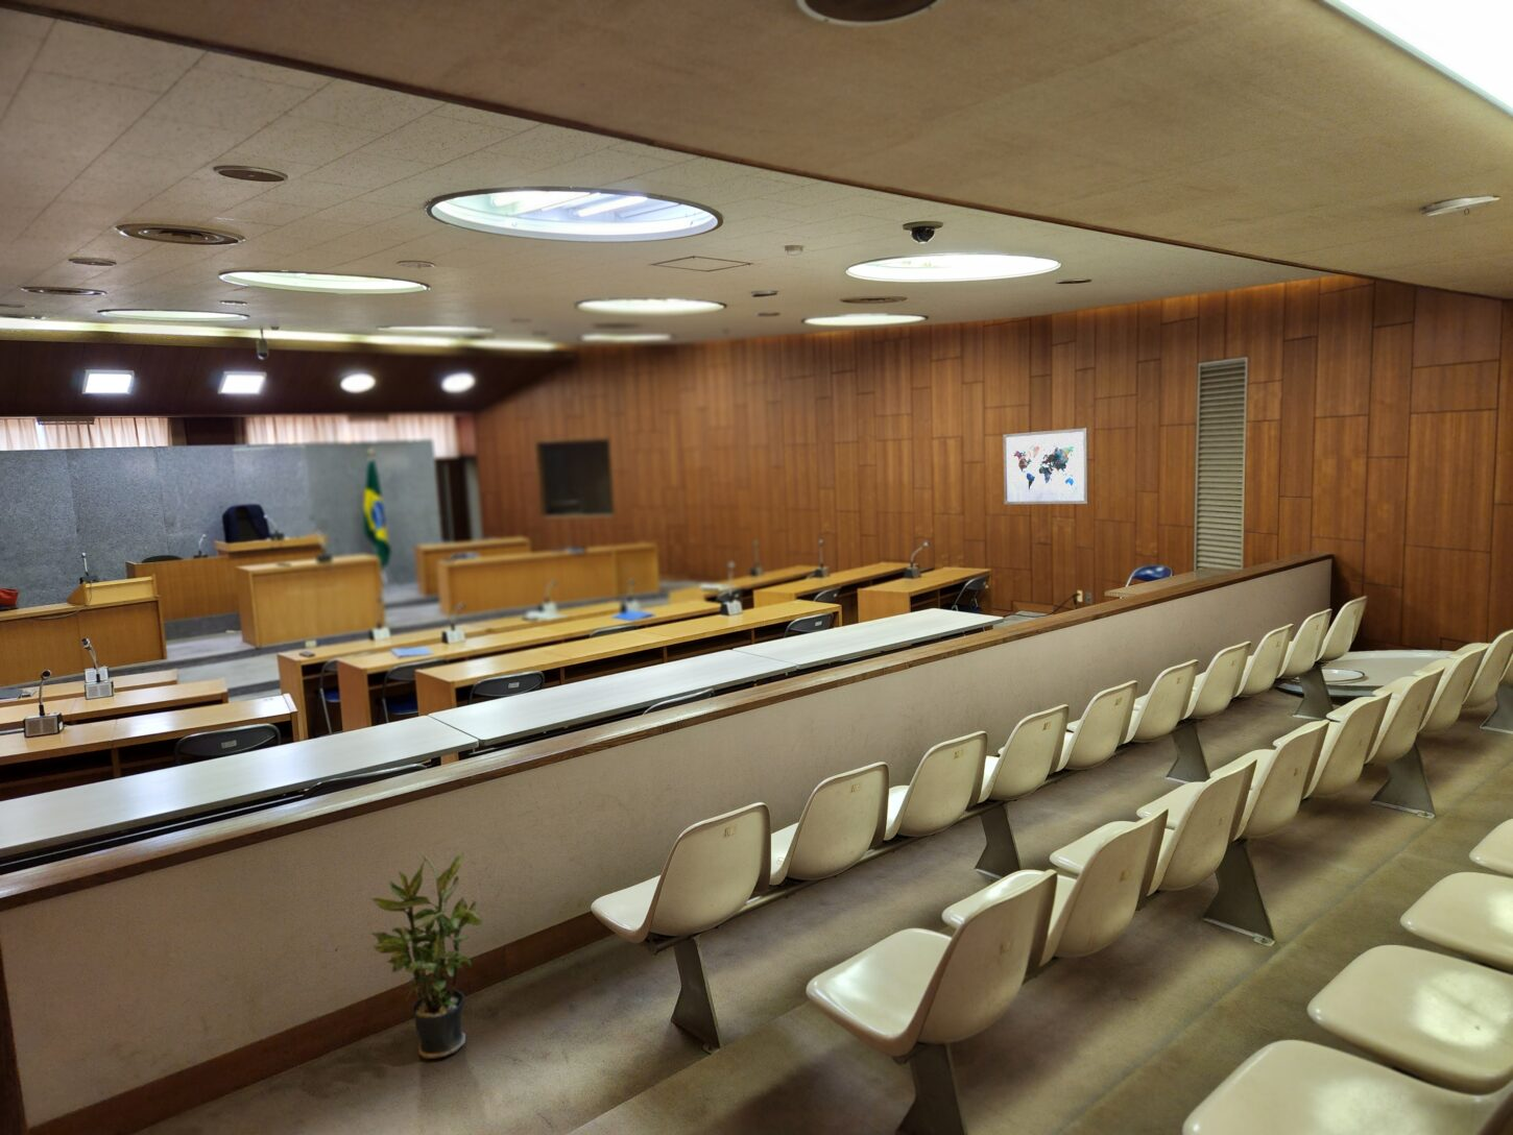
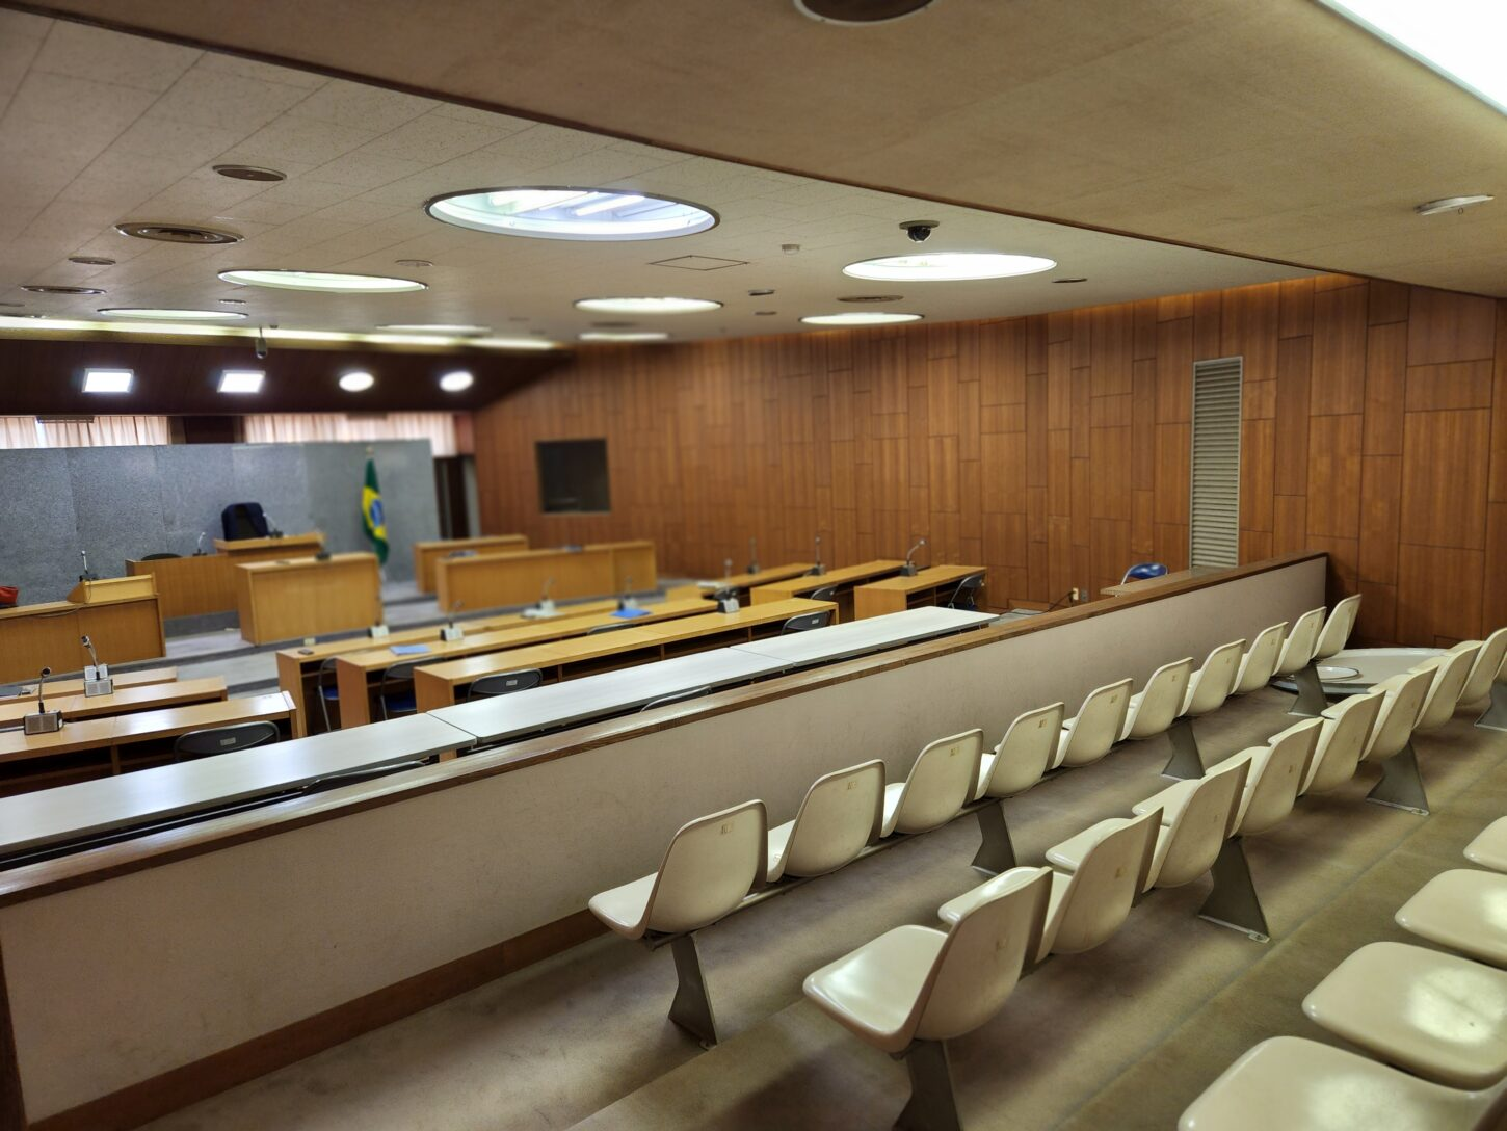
- potted plant (426, 955)
- wall art (1043, 467)
